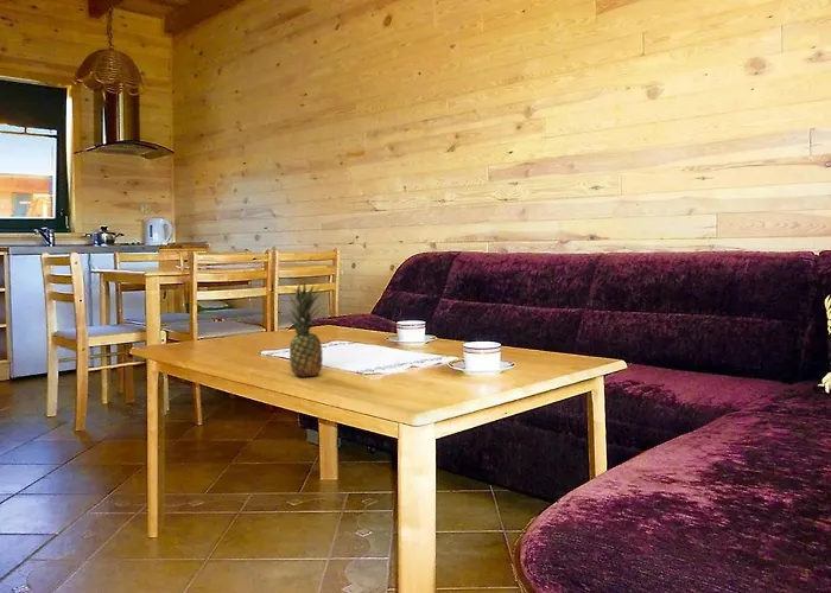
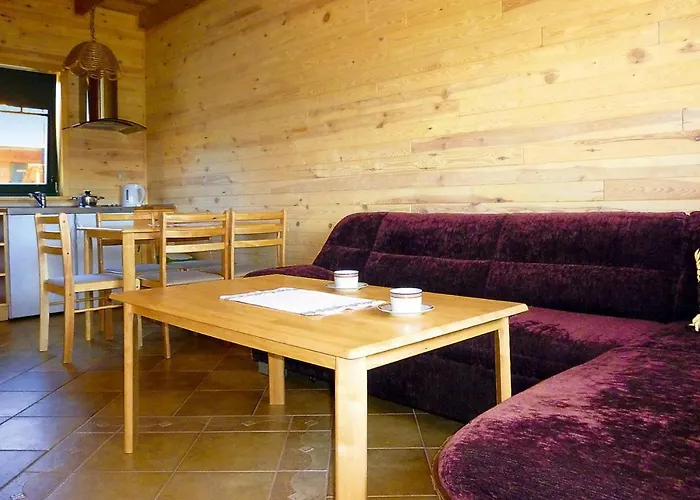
- fruit (304, 327)
